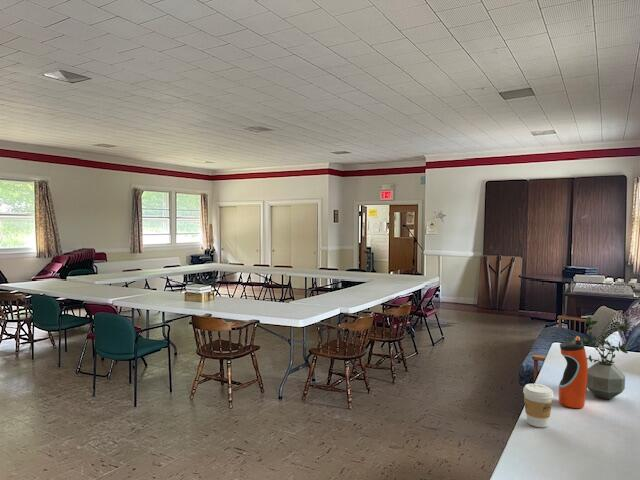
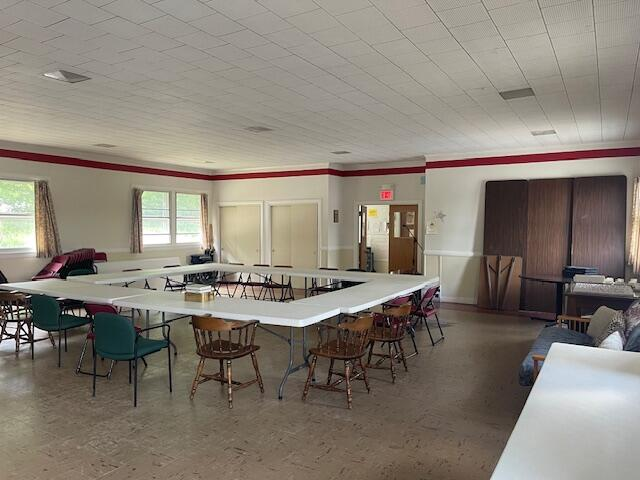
- water bottle (573, 370)
- potted plant (600, 355)
- coffee cup (537, 405)
